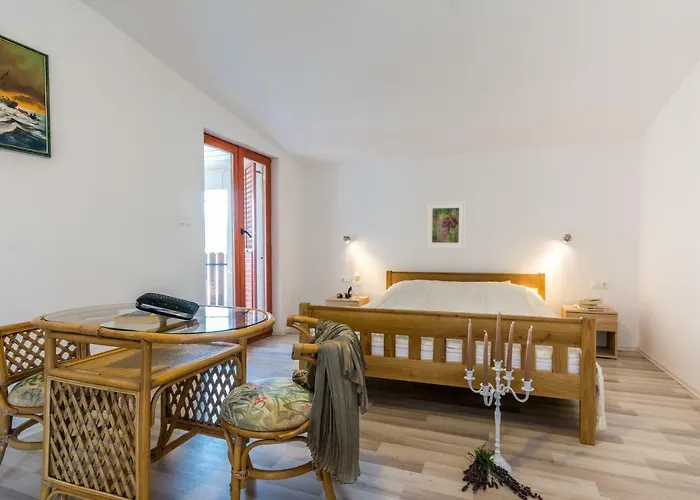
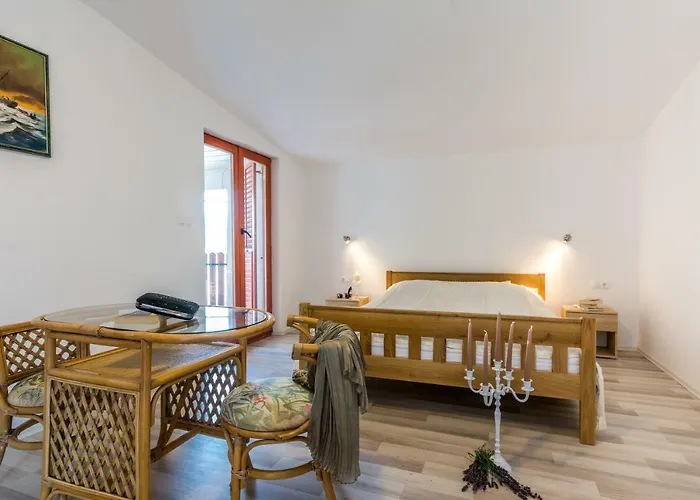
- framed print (445, 225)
